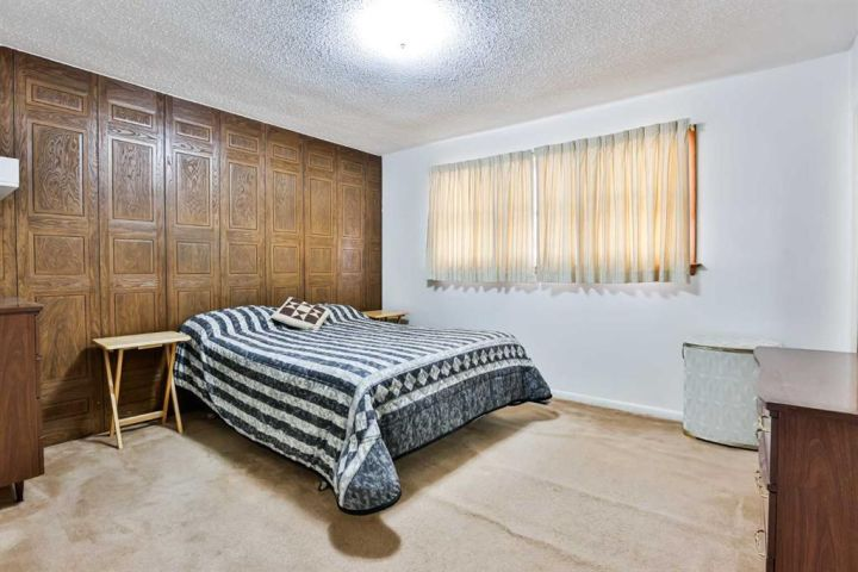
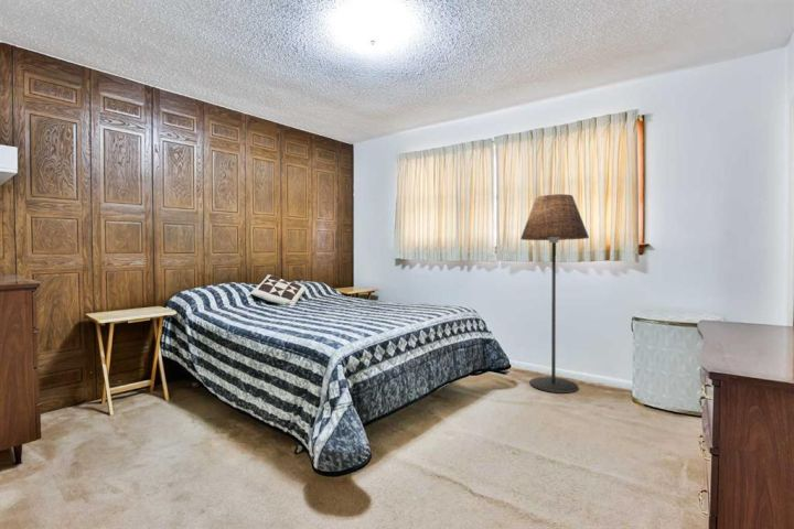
+ floor lamp (554, 291)
